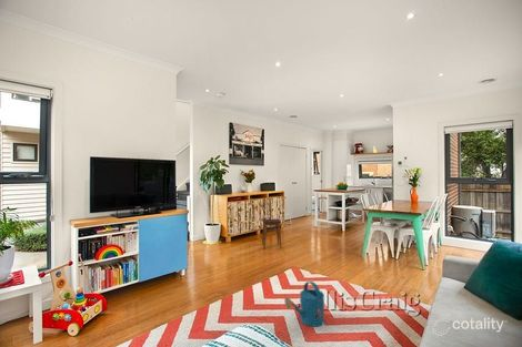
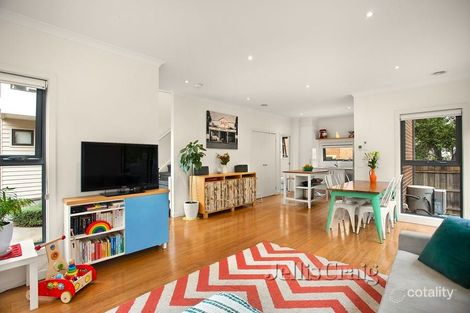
- watering can (304, 303)
- stool (271, 231)
